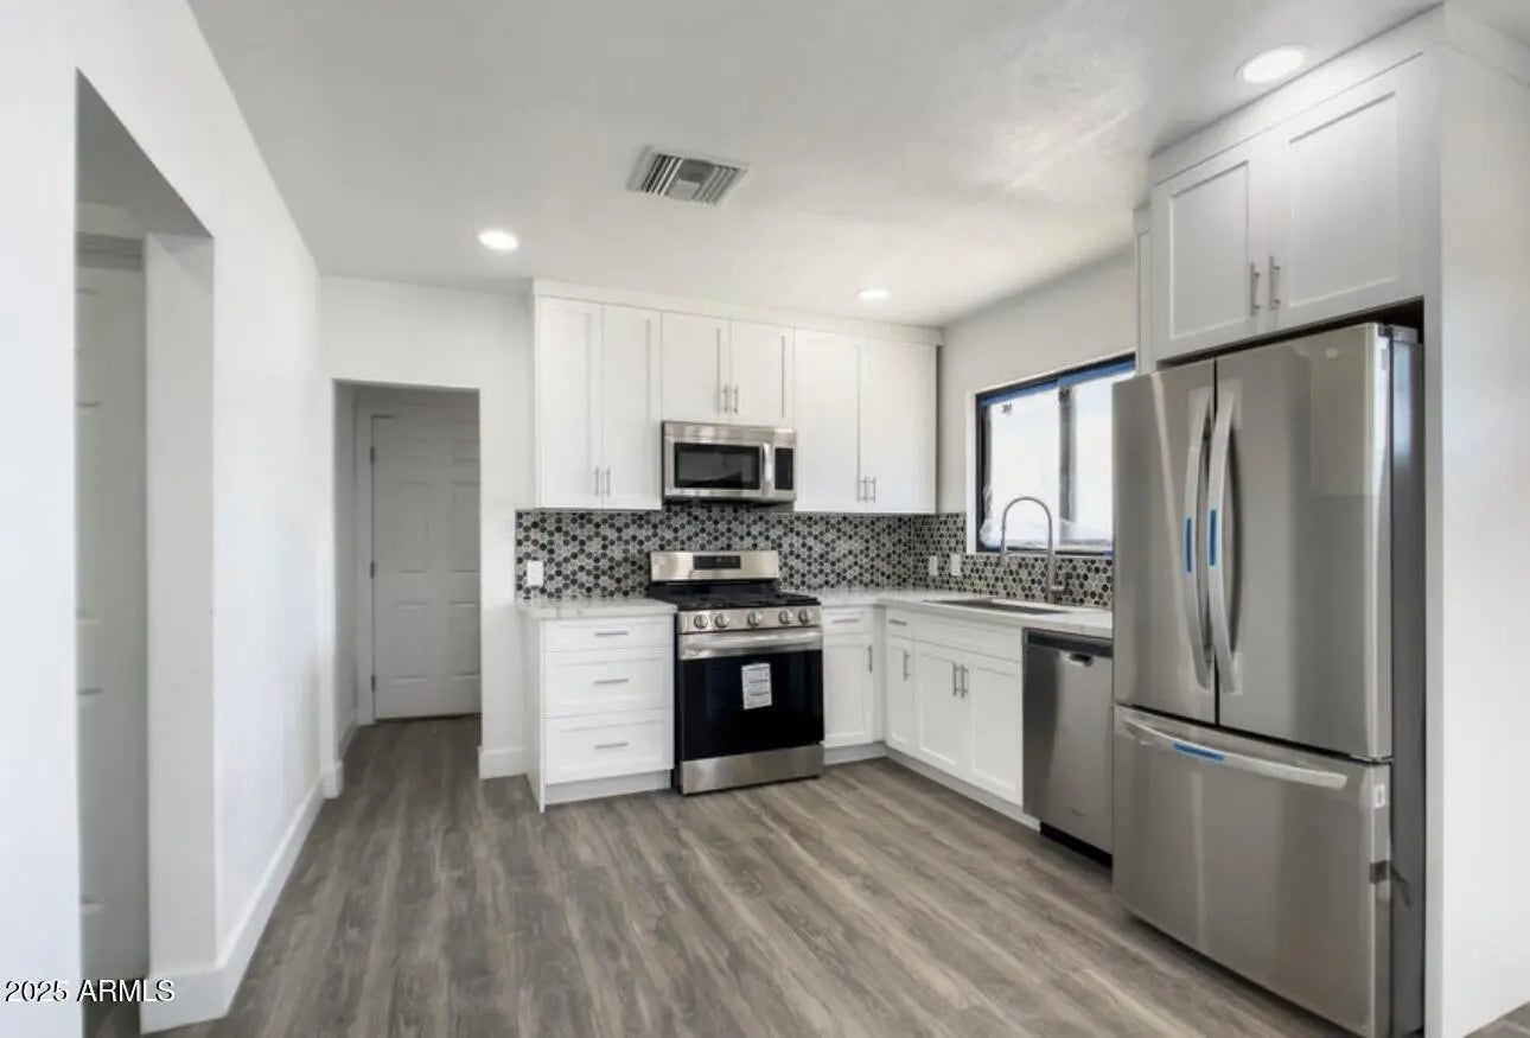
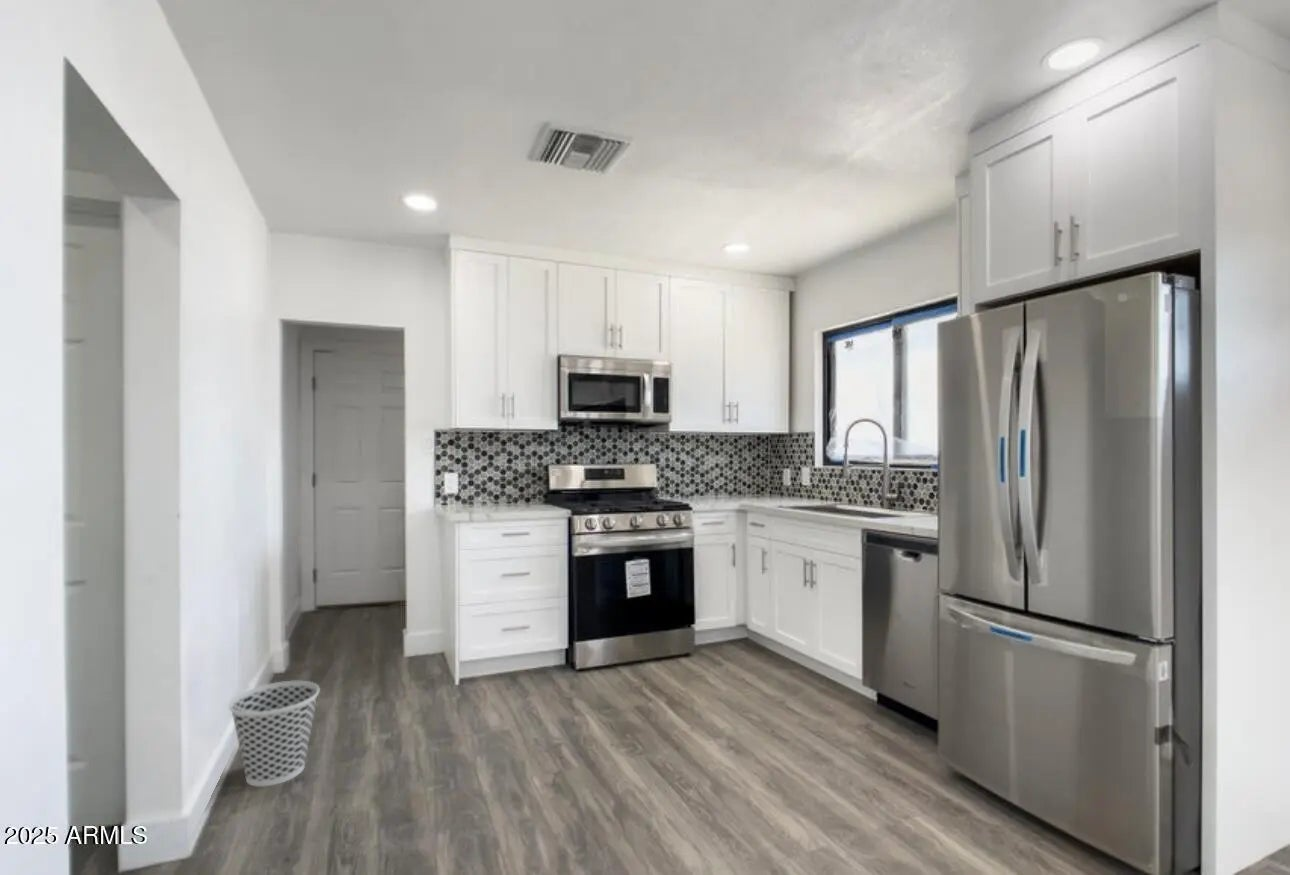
+ wastebasket (275, 734)
